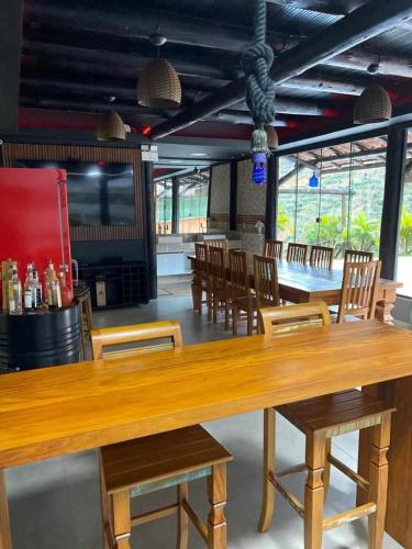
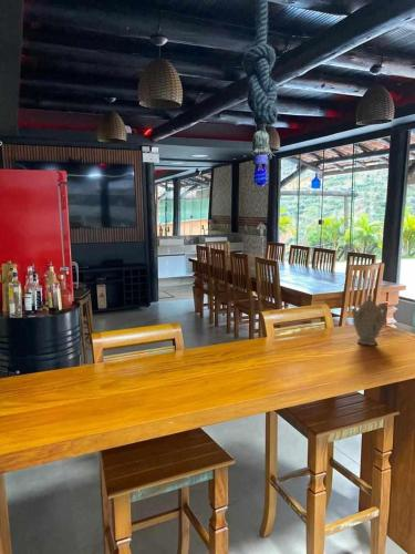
+ chinaware (367, 318)
